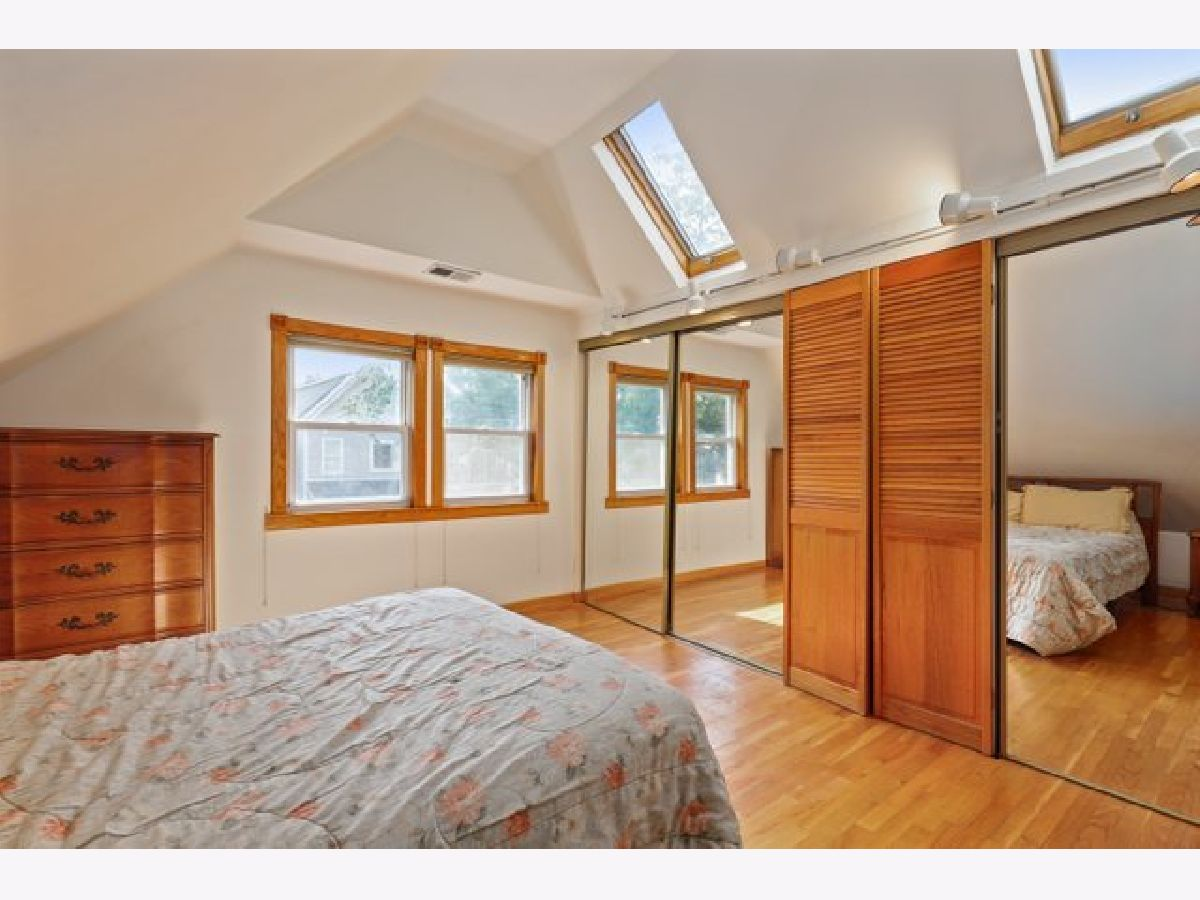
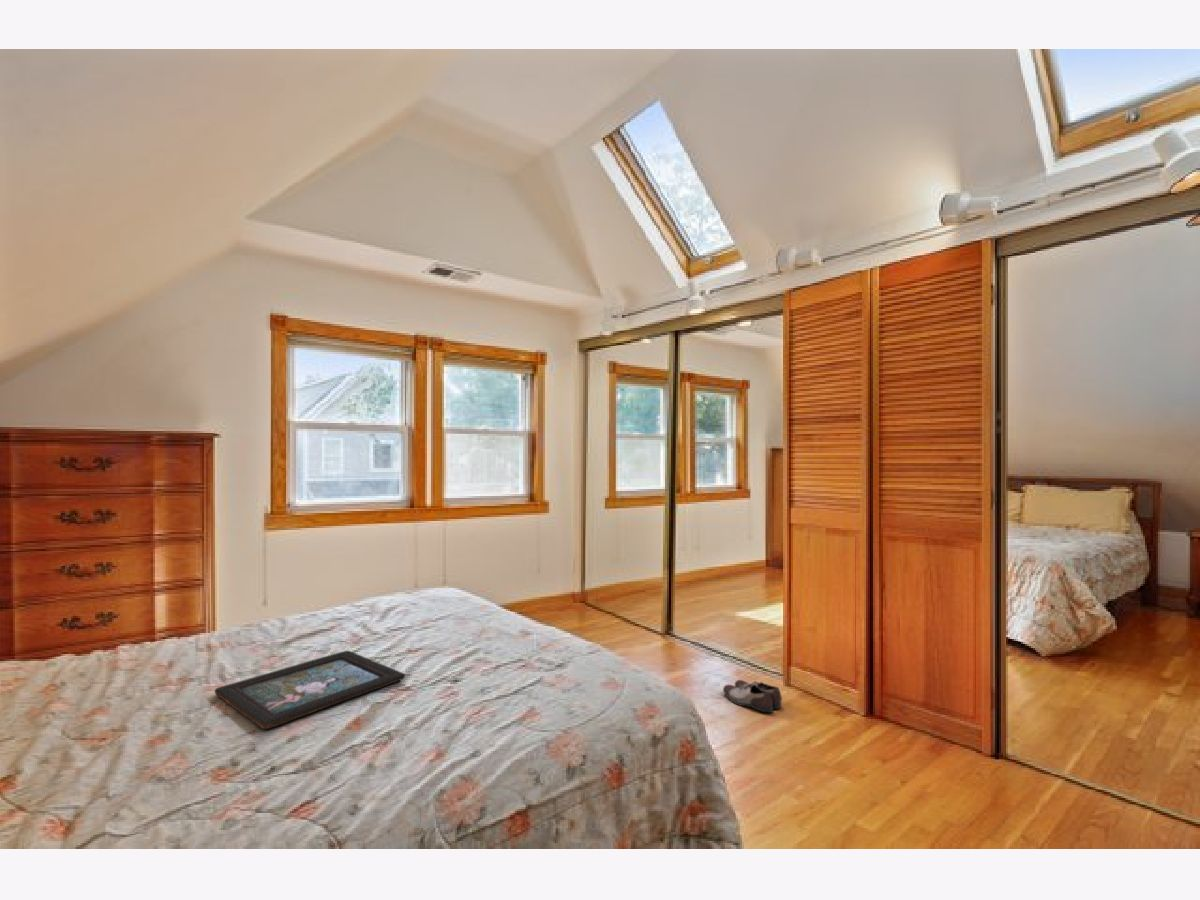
+ decorative tray (312, 683)
+ shoe (752, 690)
